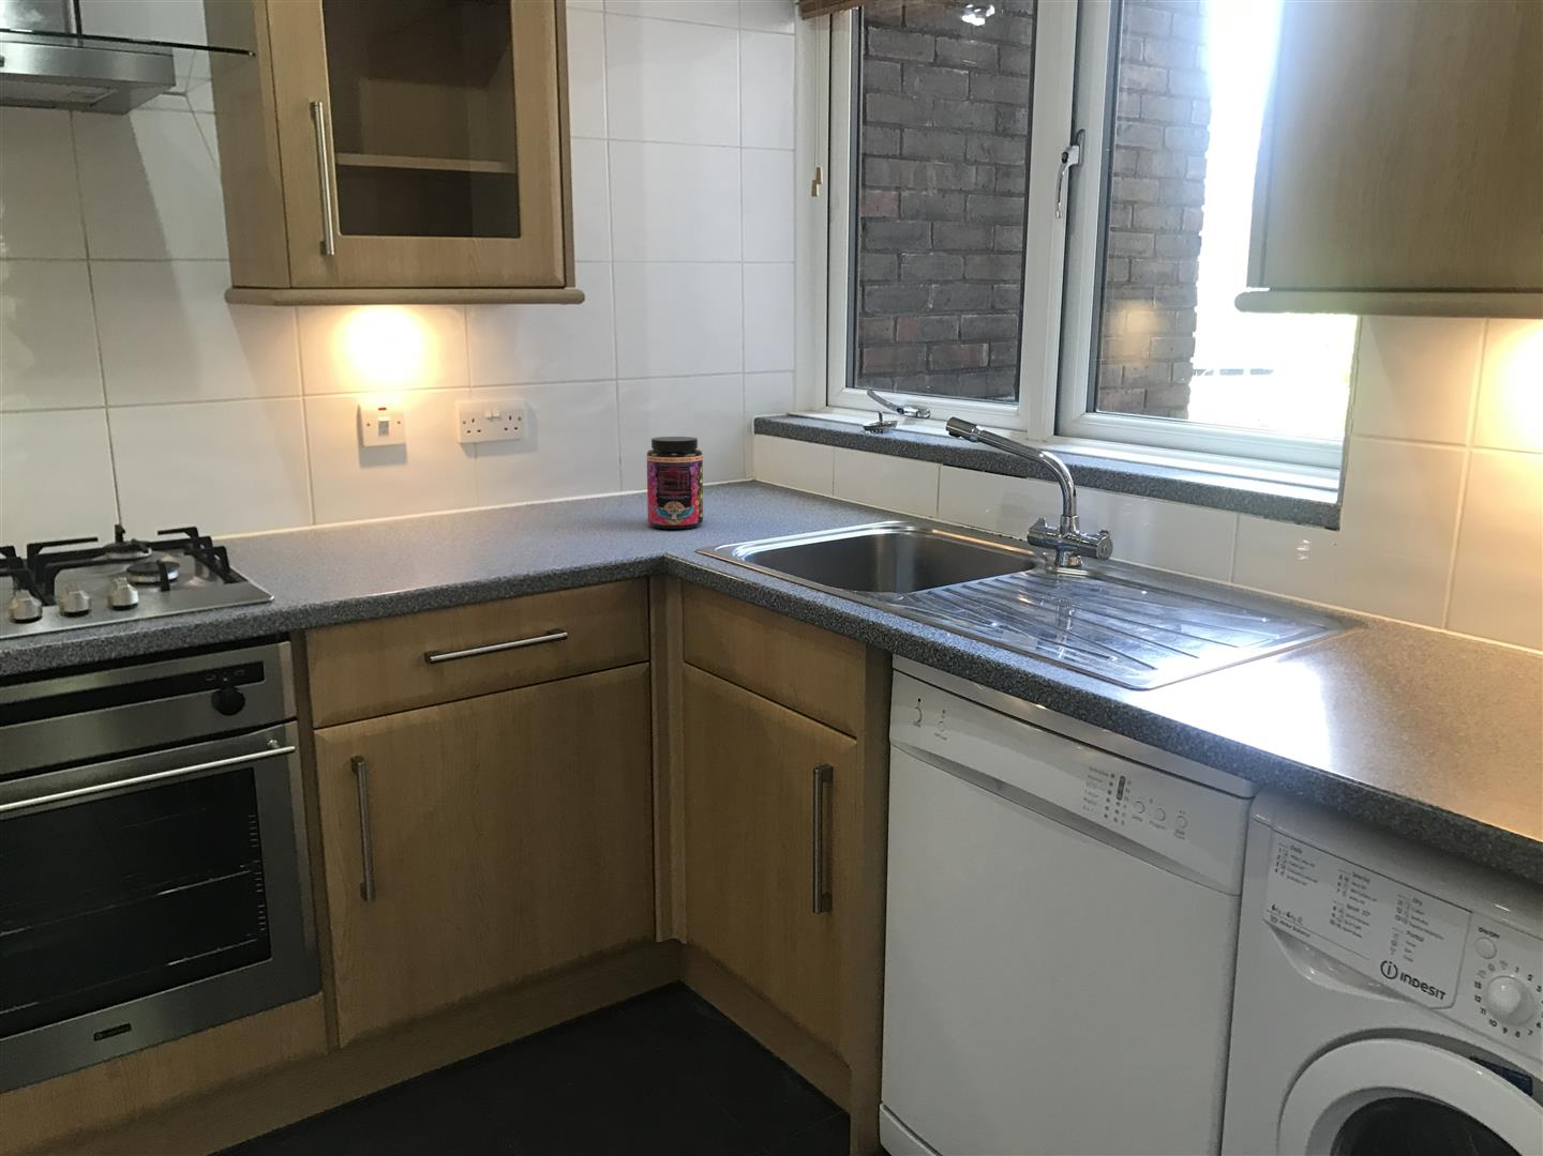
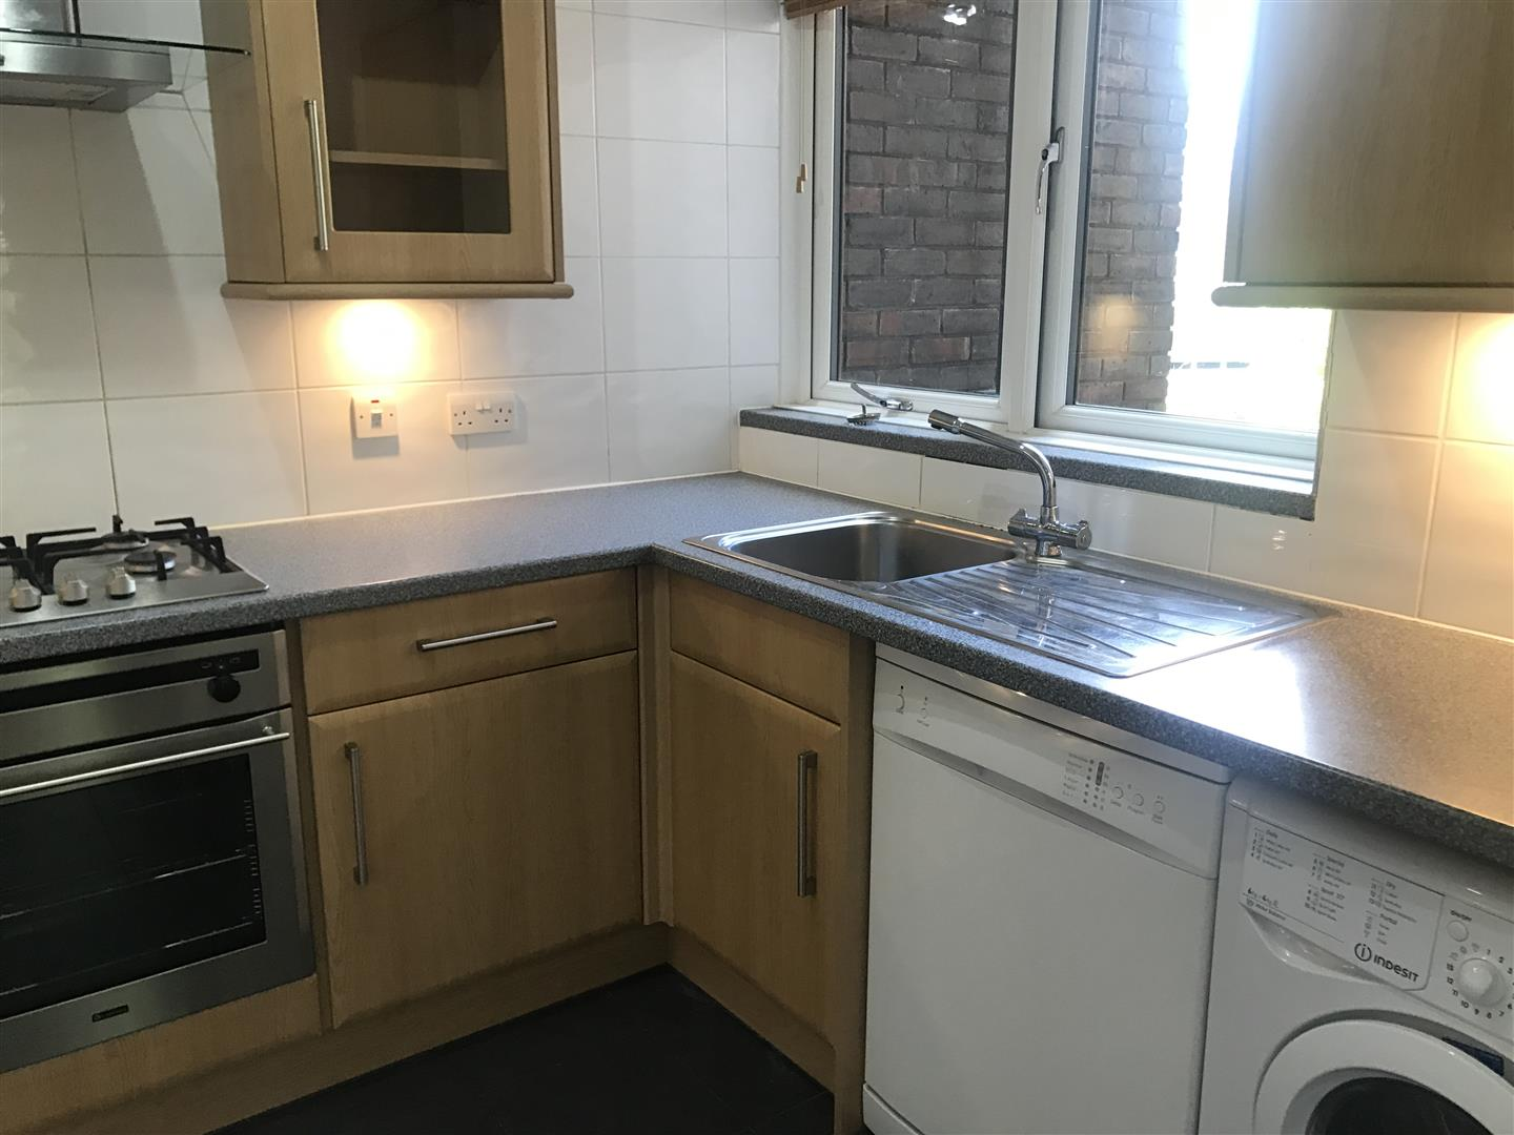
- jar (674, 482)
